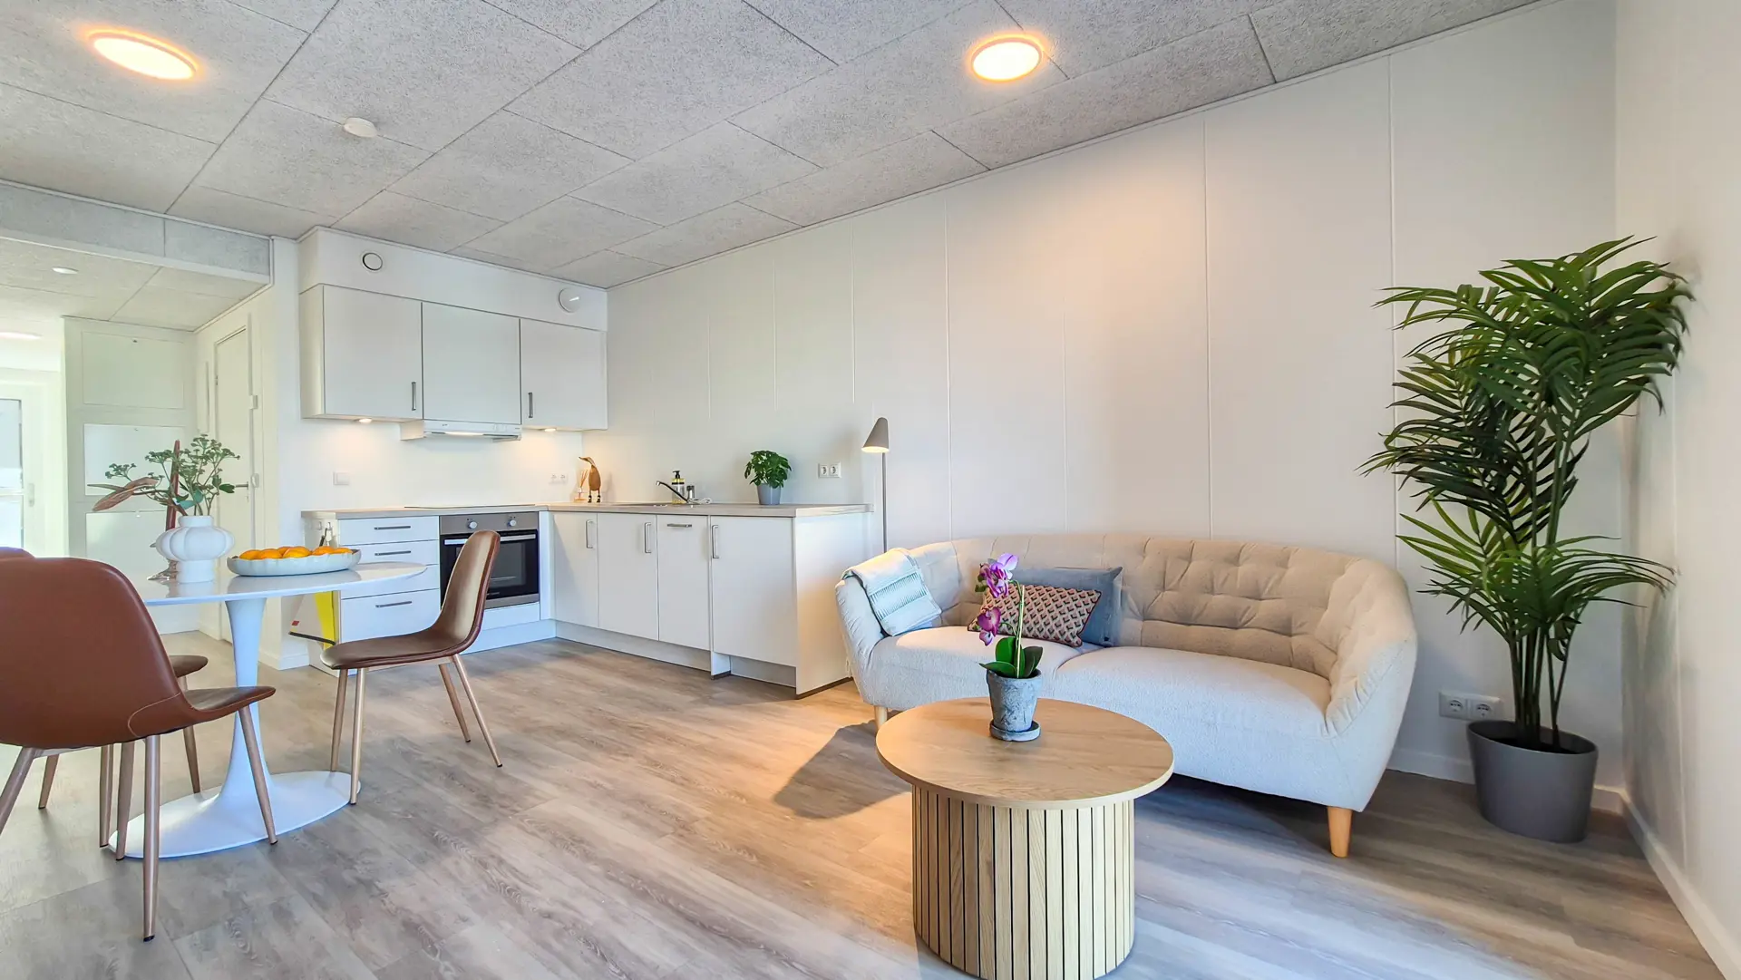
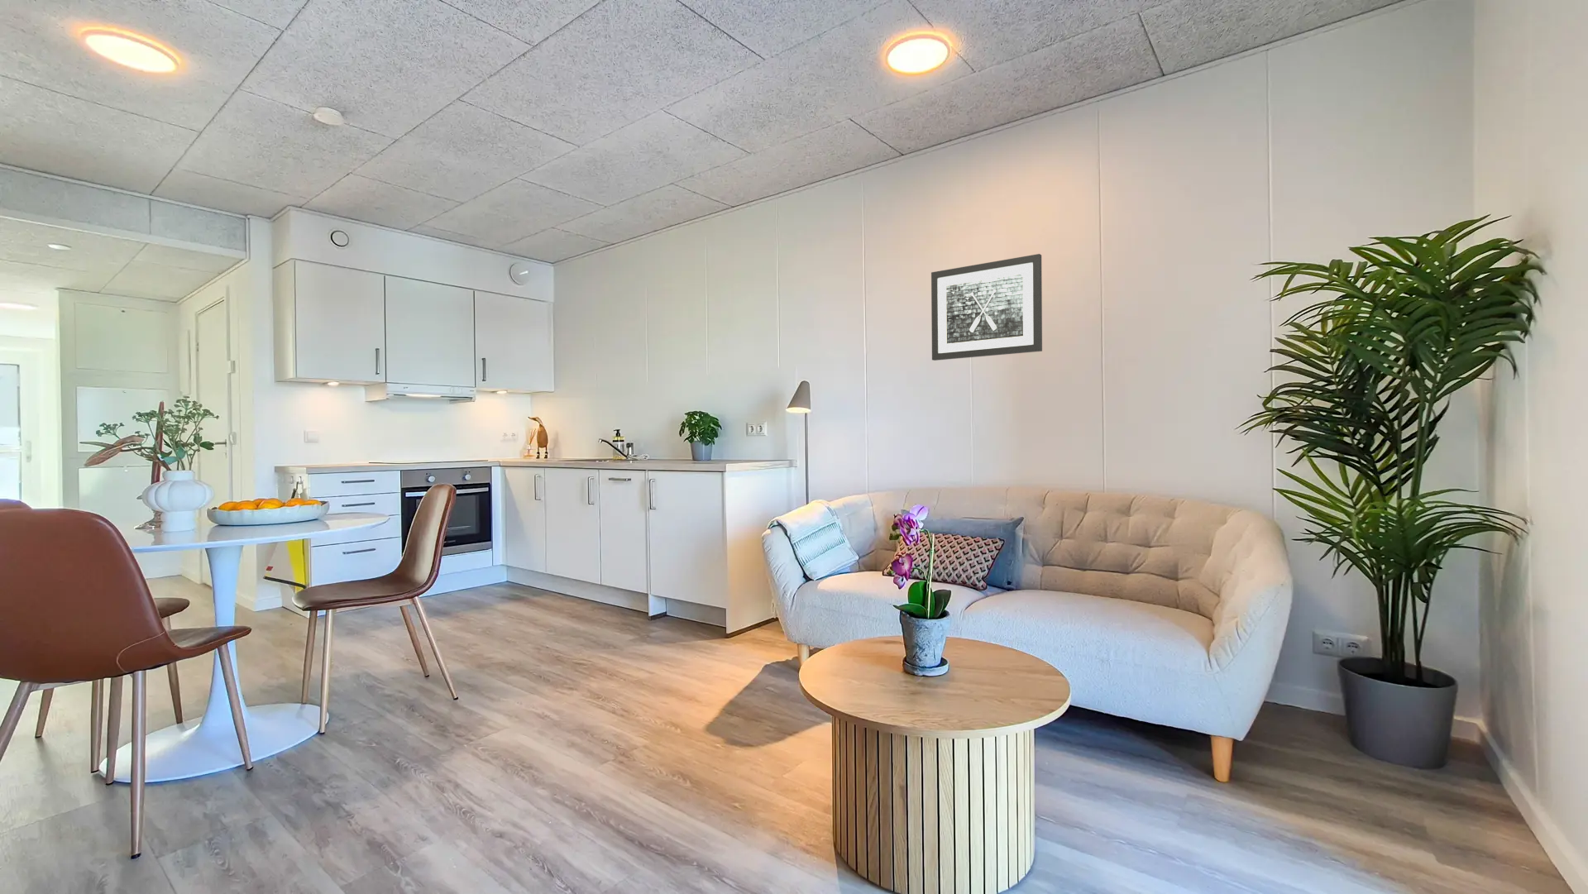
+ wall art (984, 310)
